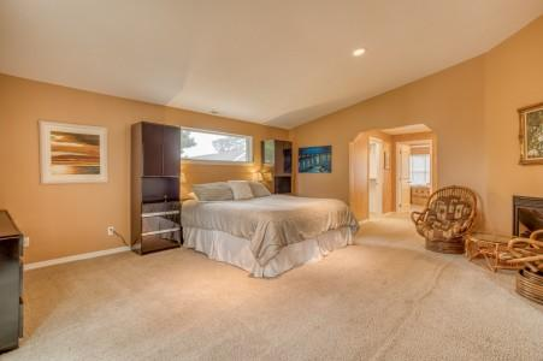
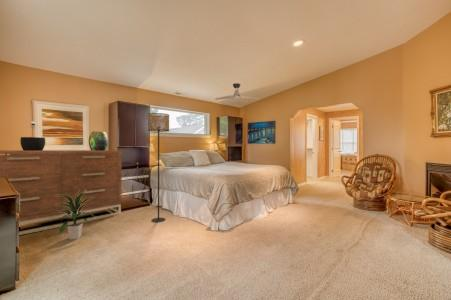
+ table lamp (33, 137)
+ ceiling fan (236, 89)
+ dresser (56, 186)
+ decorative urn (98, 141)
+ indoor plant (73, 213)
+ floor lamp (158, 167)
